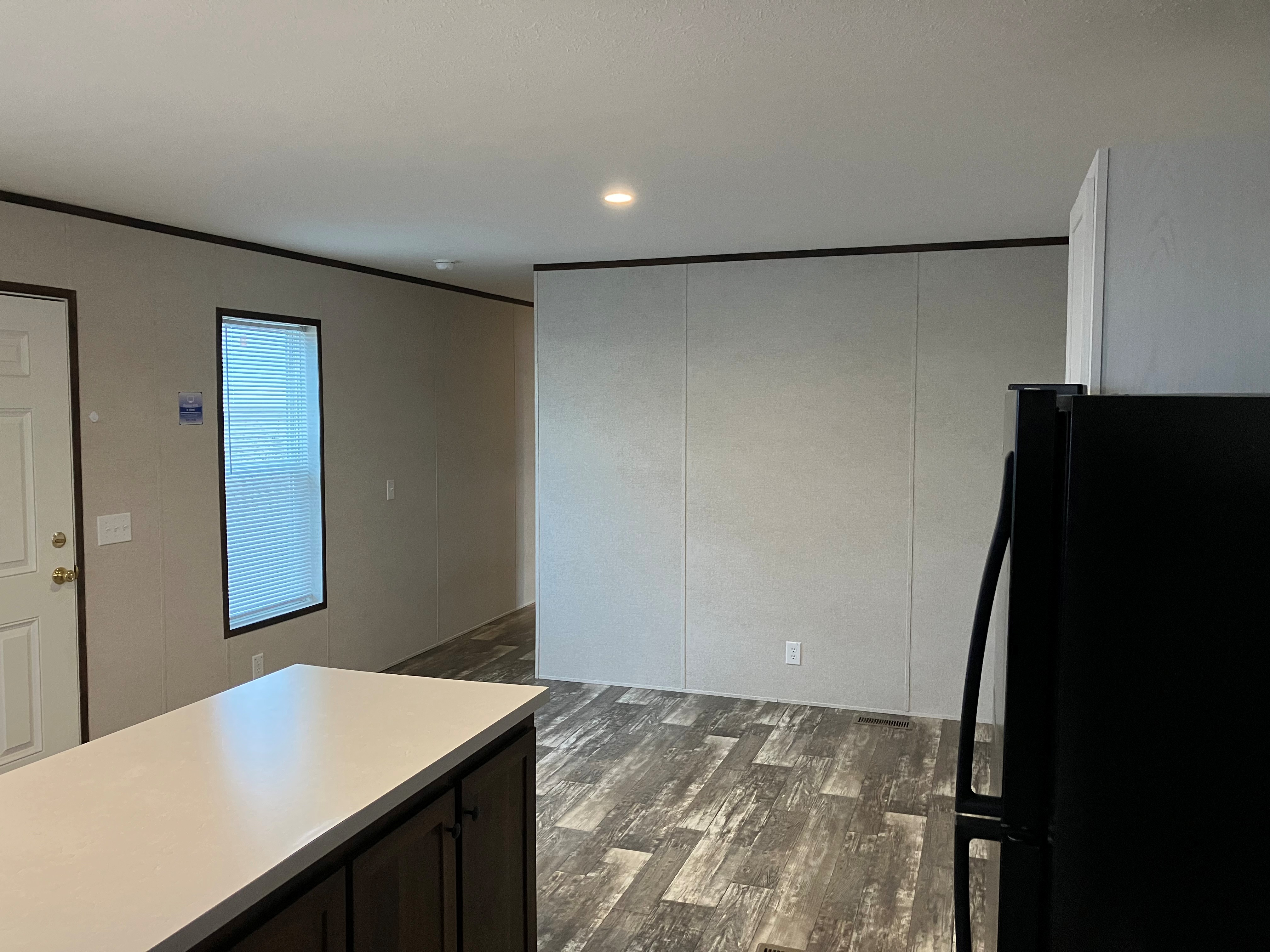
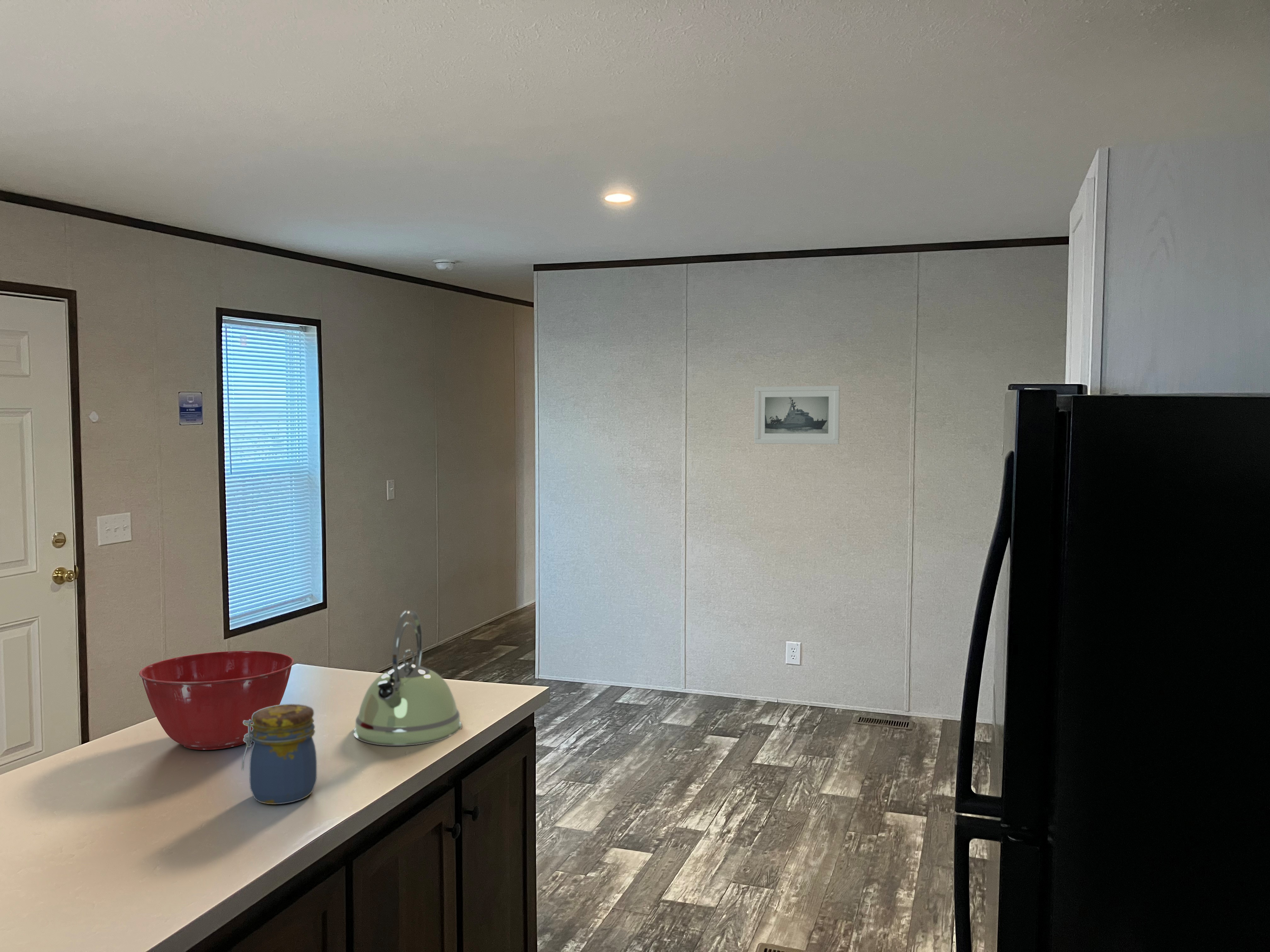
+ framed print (796, 415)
+ kettle (405, 672)
+ mixing bowl (220, 702)
+ jar (280, 752)
